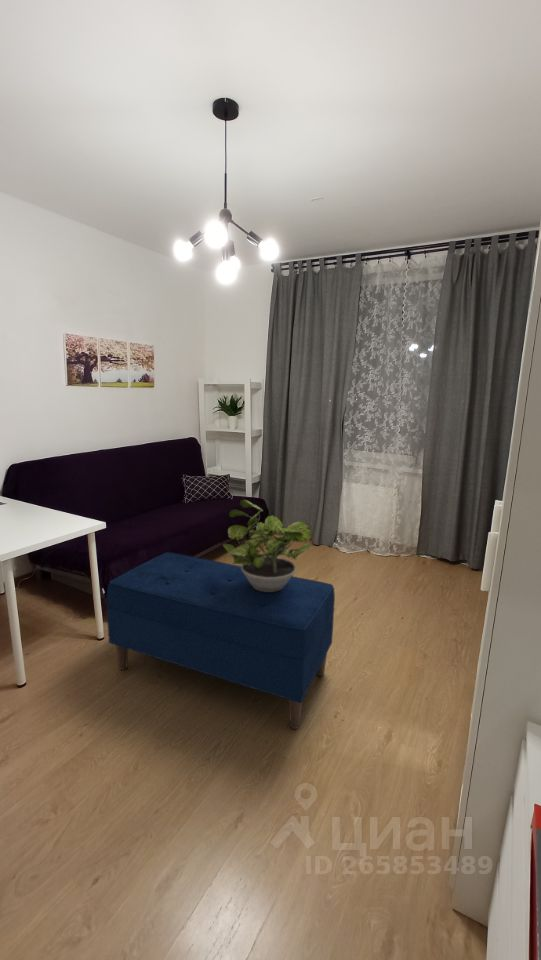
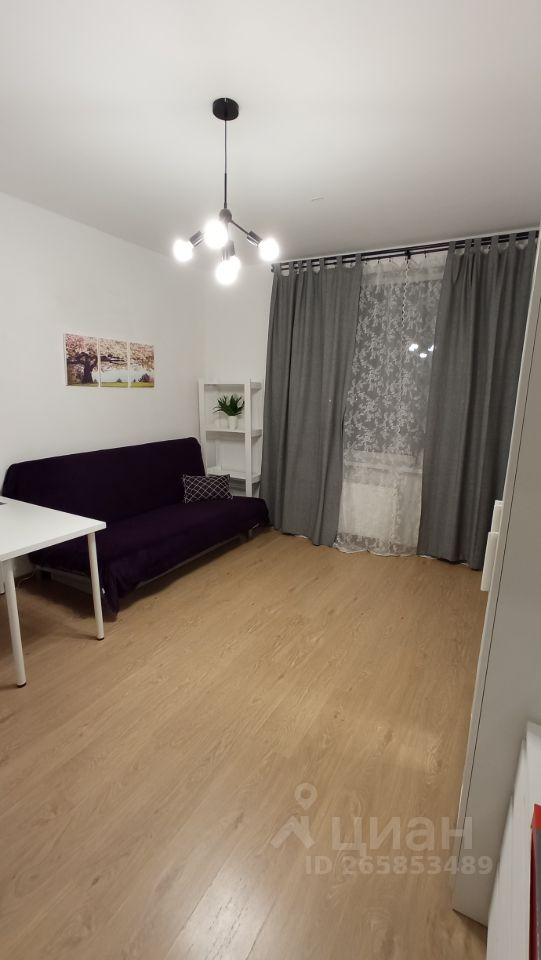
- bench (221, 627)
- potted plant (266, 544)
